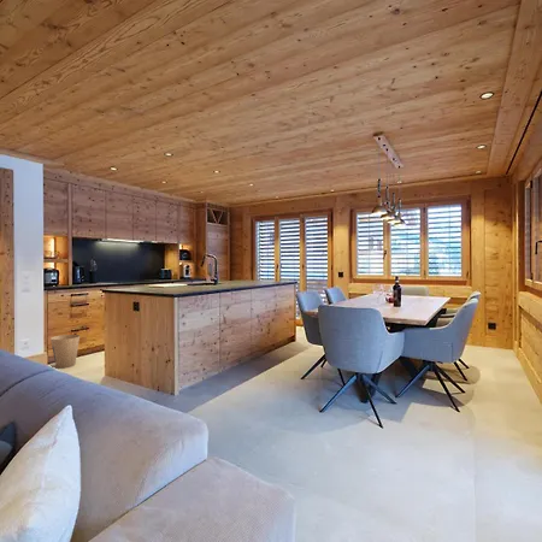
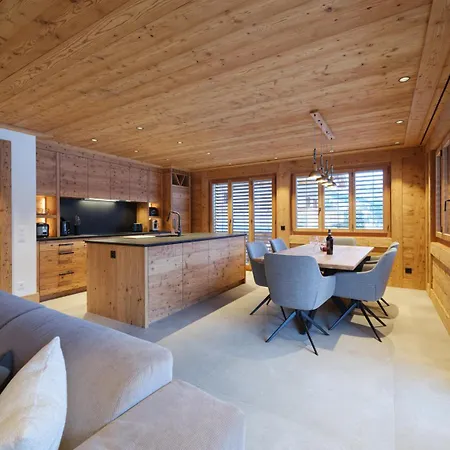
- trash can (65, 350)
